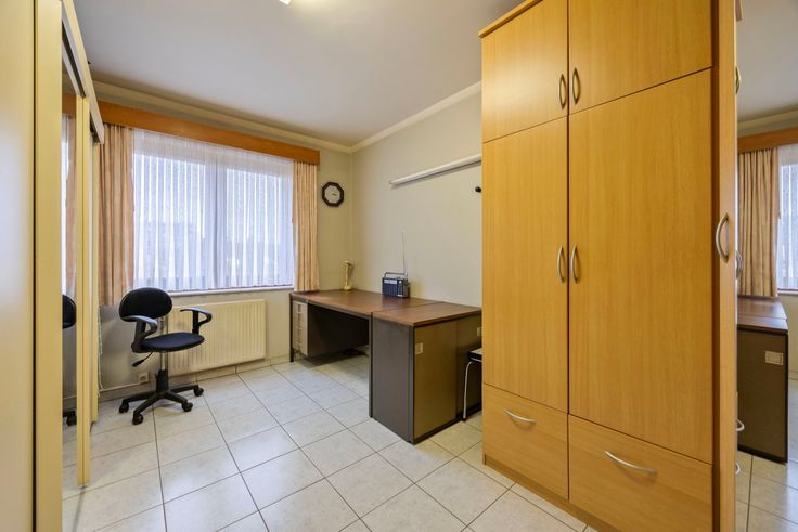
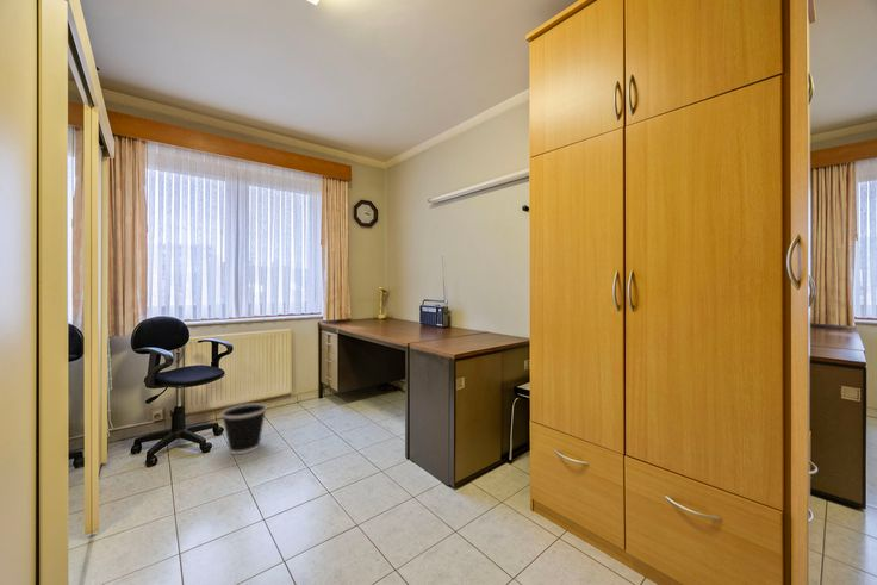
+ wastebasket (244, 428)
